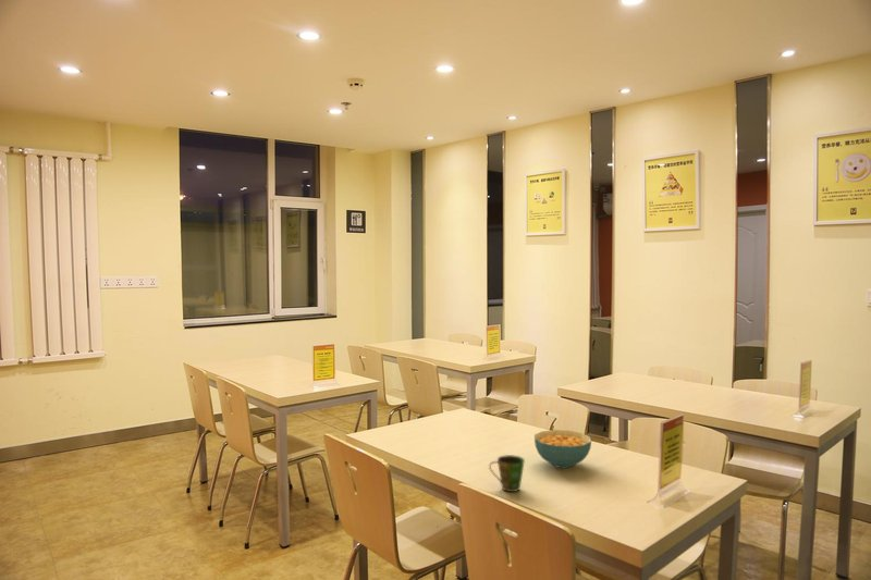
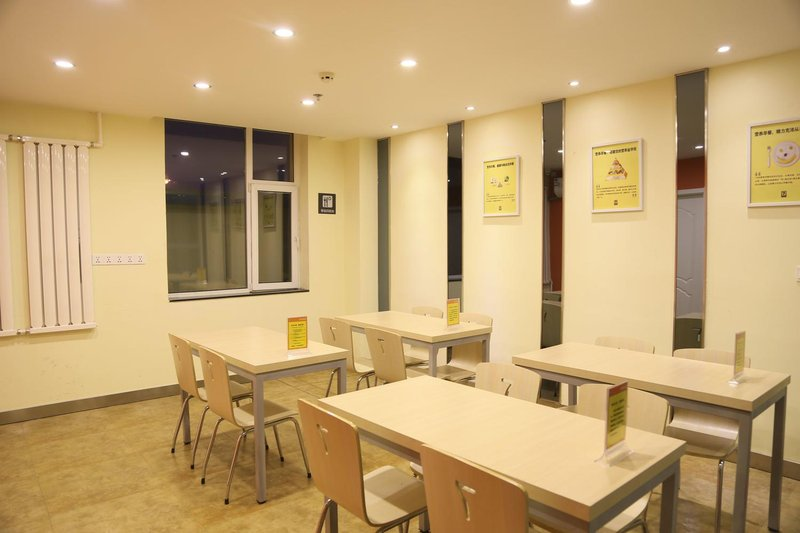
- cereal bowl (562, 451)
- cup (506, 473)
